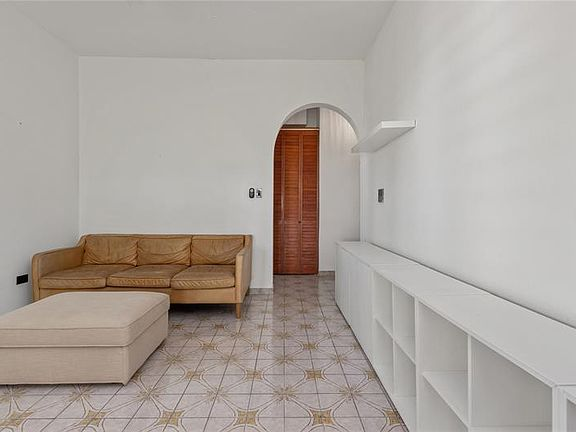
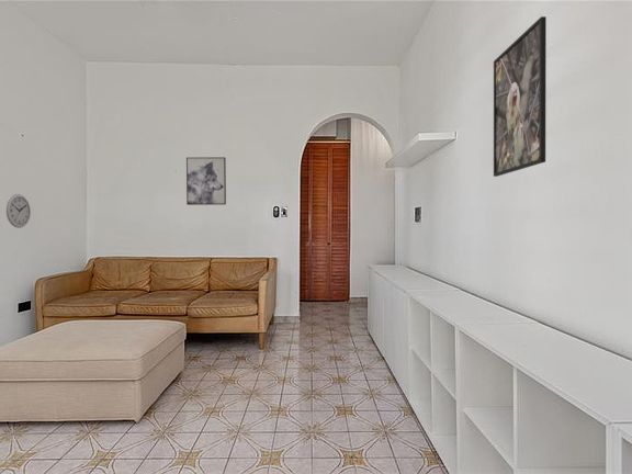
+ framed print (516, 105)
+ wall art (205, 181)
+ wall clock (19, 211)
